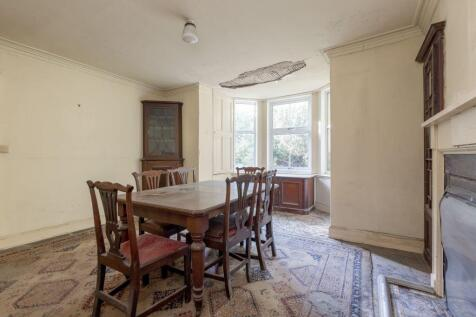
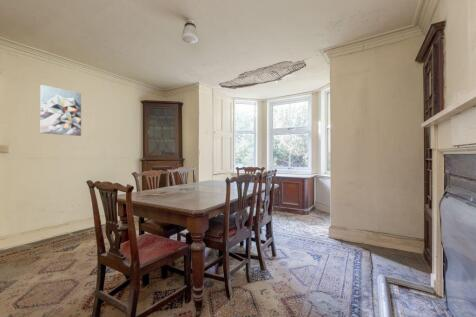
+ wall art (61, 112)
